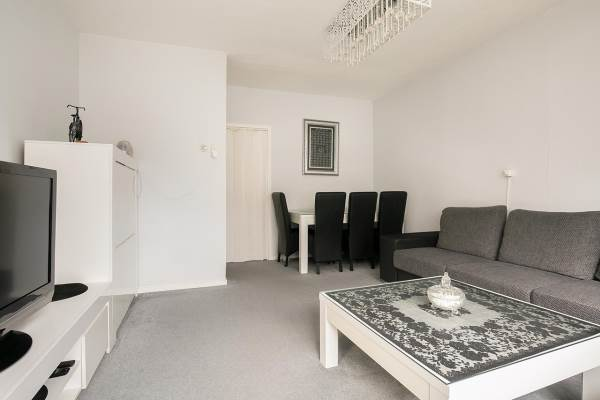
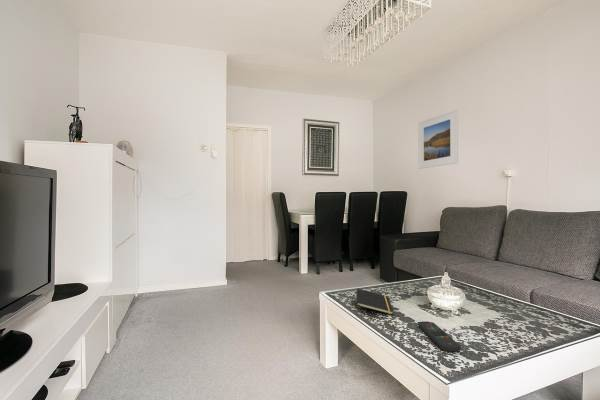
+ notepad (373, 300)
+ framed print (436, 141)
+ remote control (437, 334)
